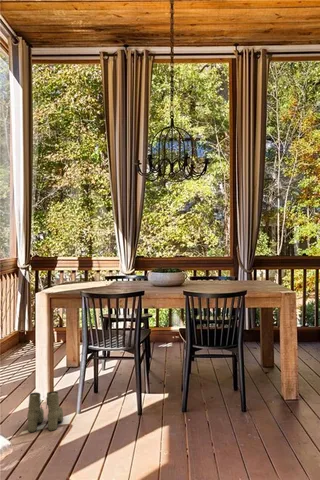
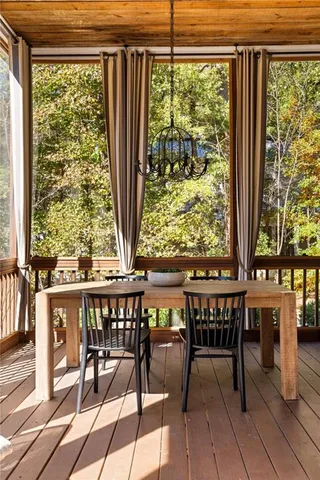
- boots (46, 407)
